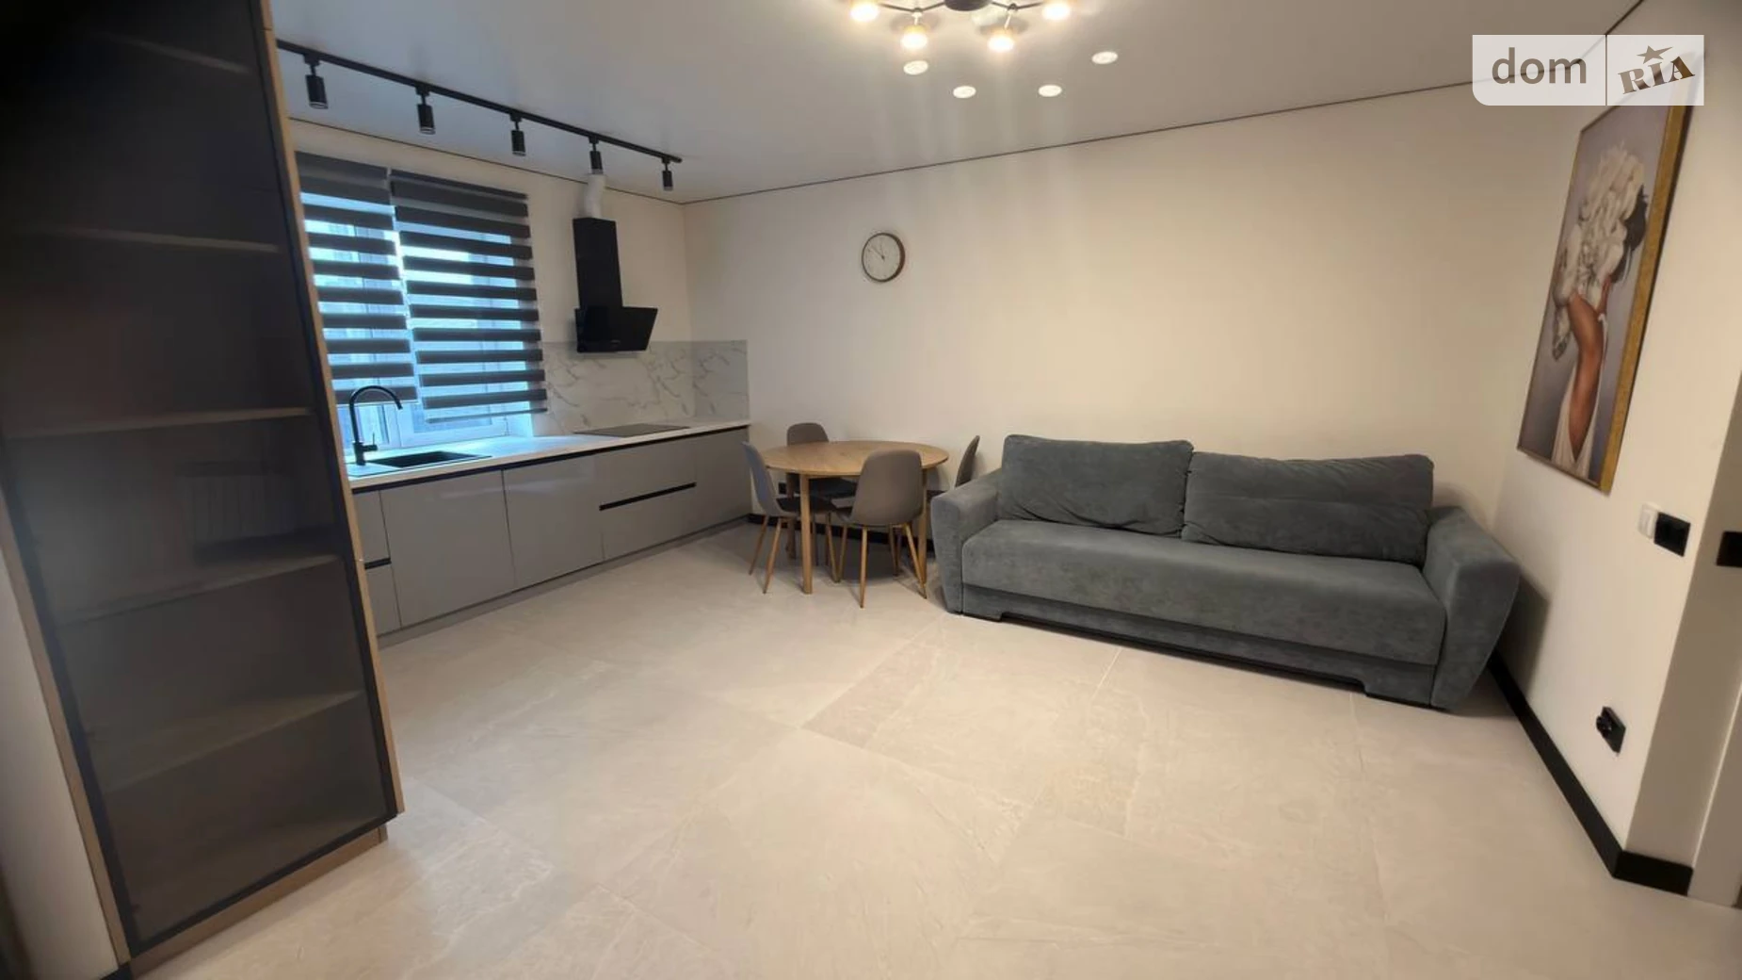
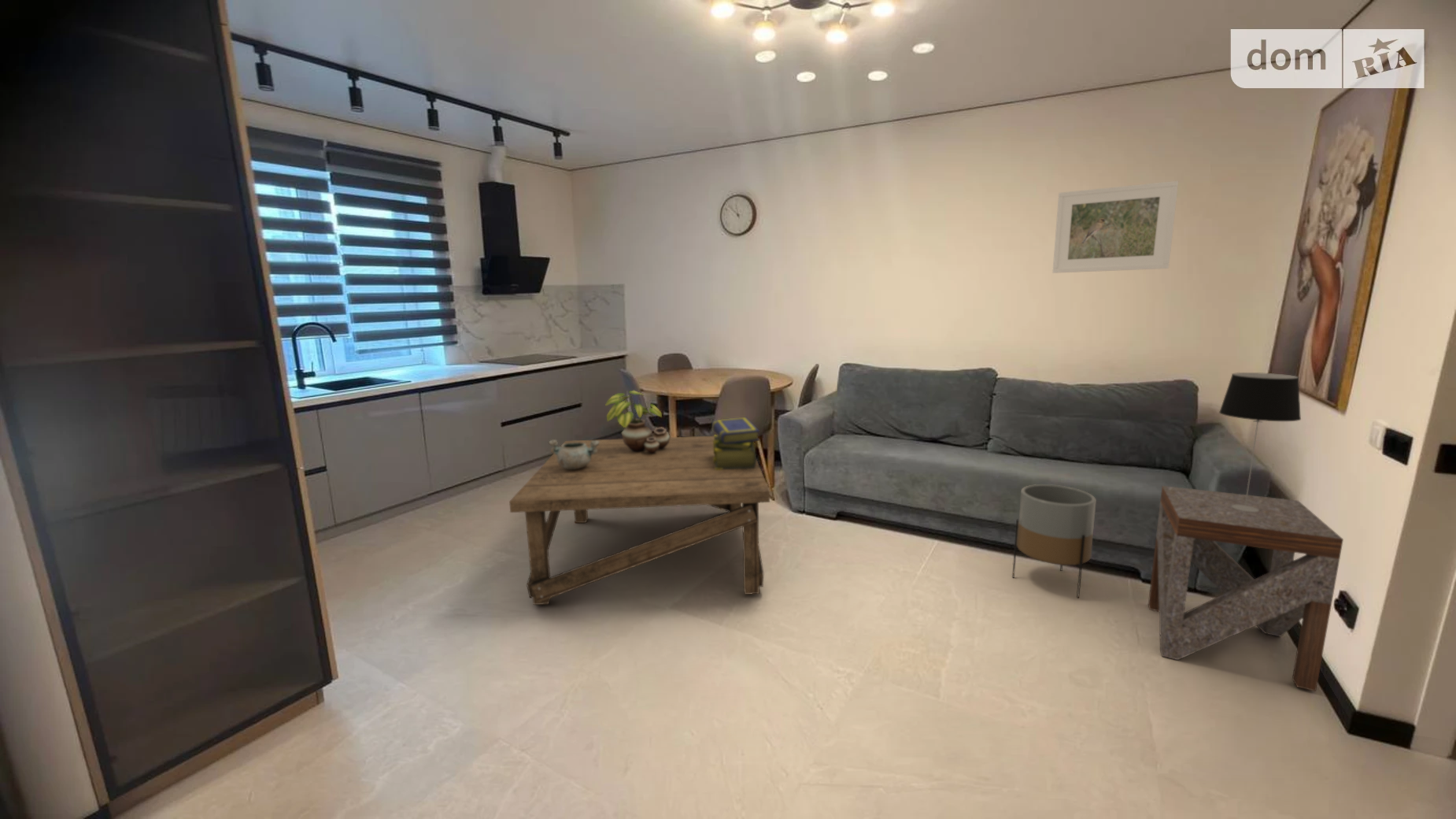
+ side table (1230, 577)
+ potted plant (637, 421)
+ coffee table (652, 506)
+ planter (1053, 538)
+ stack of books (735, 442)
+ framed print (1111, 229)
+ table lamp (1255, 443)
+ decorative bowl (575, 453)
